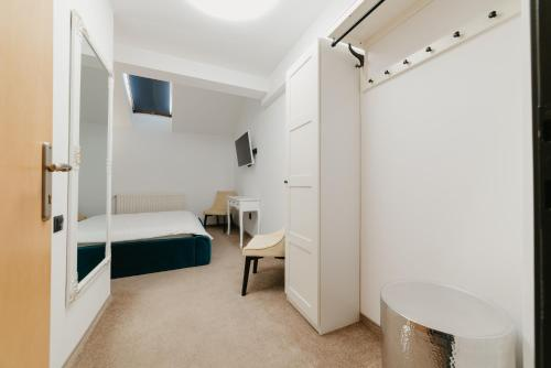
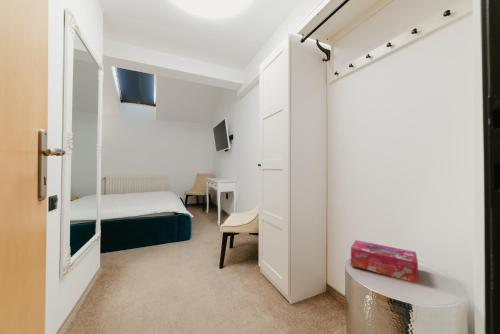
+ tissue box (382, 258)
